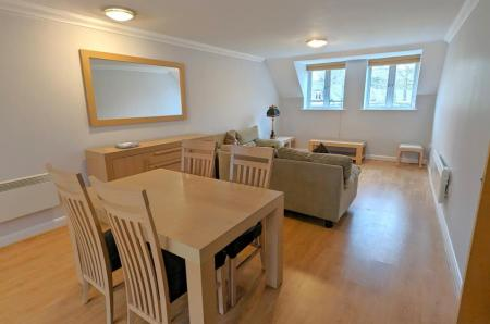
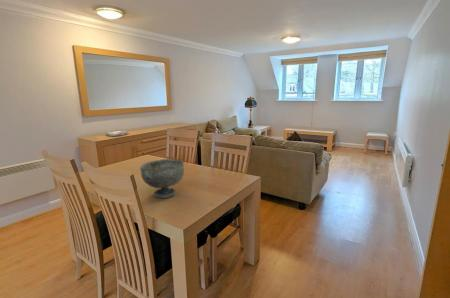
+ decorative bowl (163, 178)
